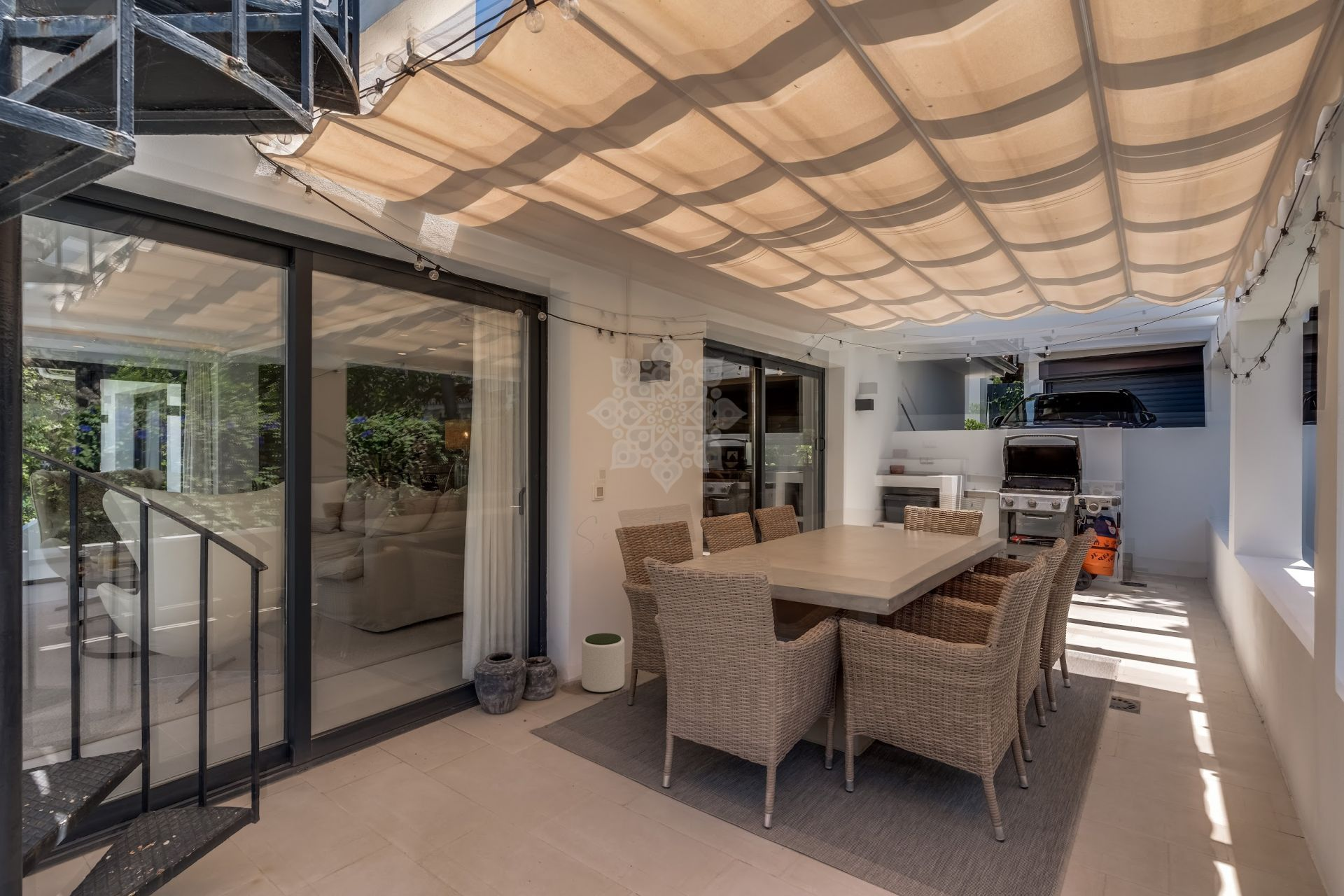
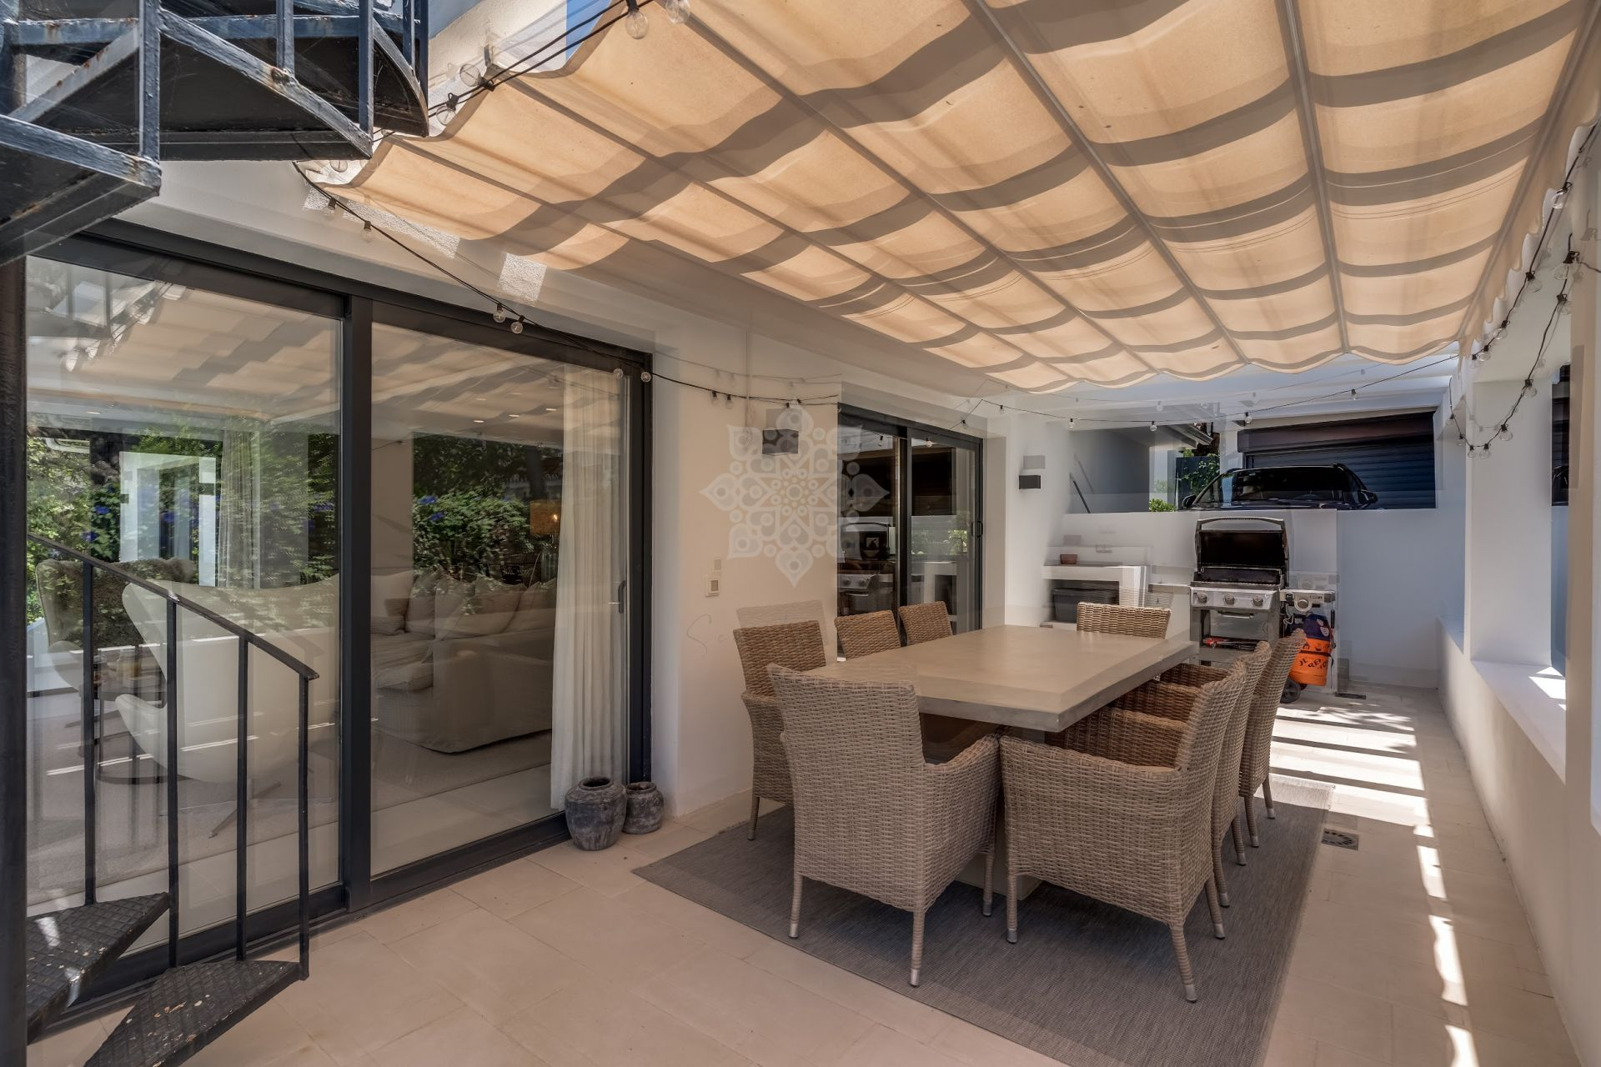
- plant pot (603, 662)
